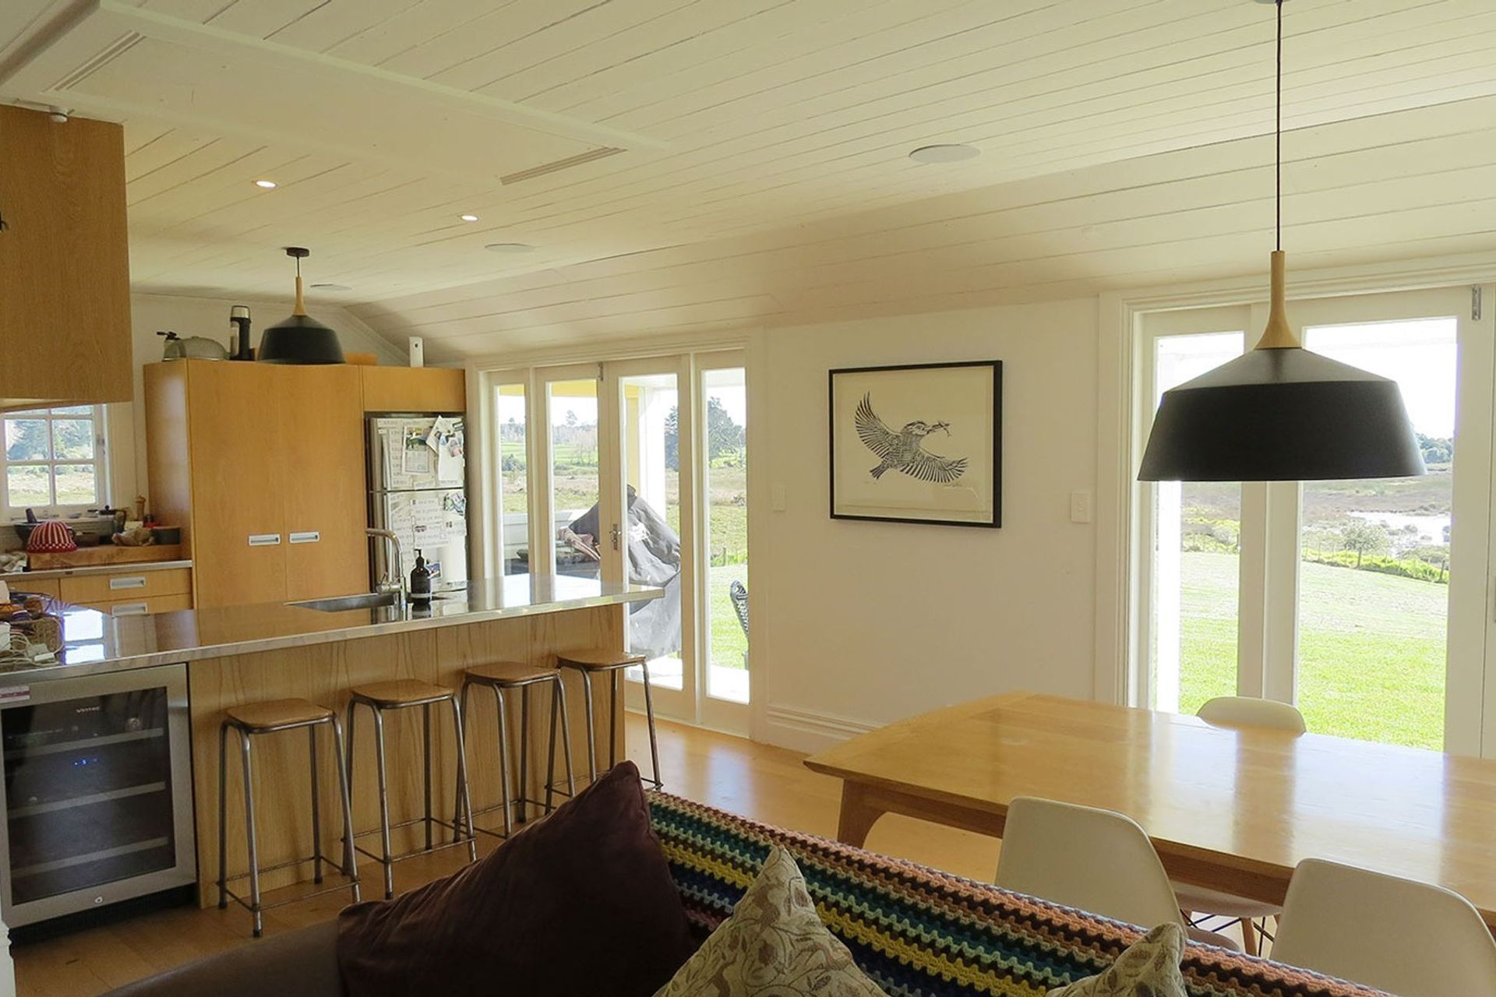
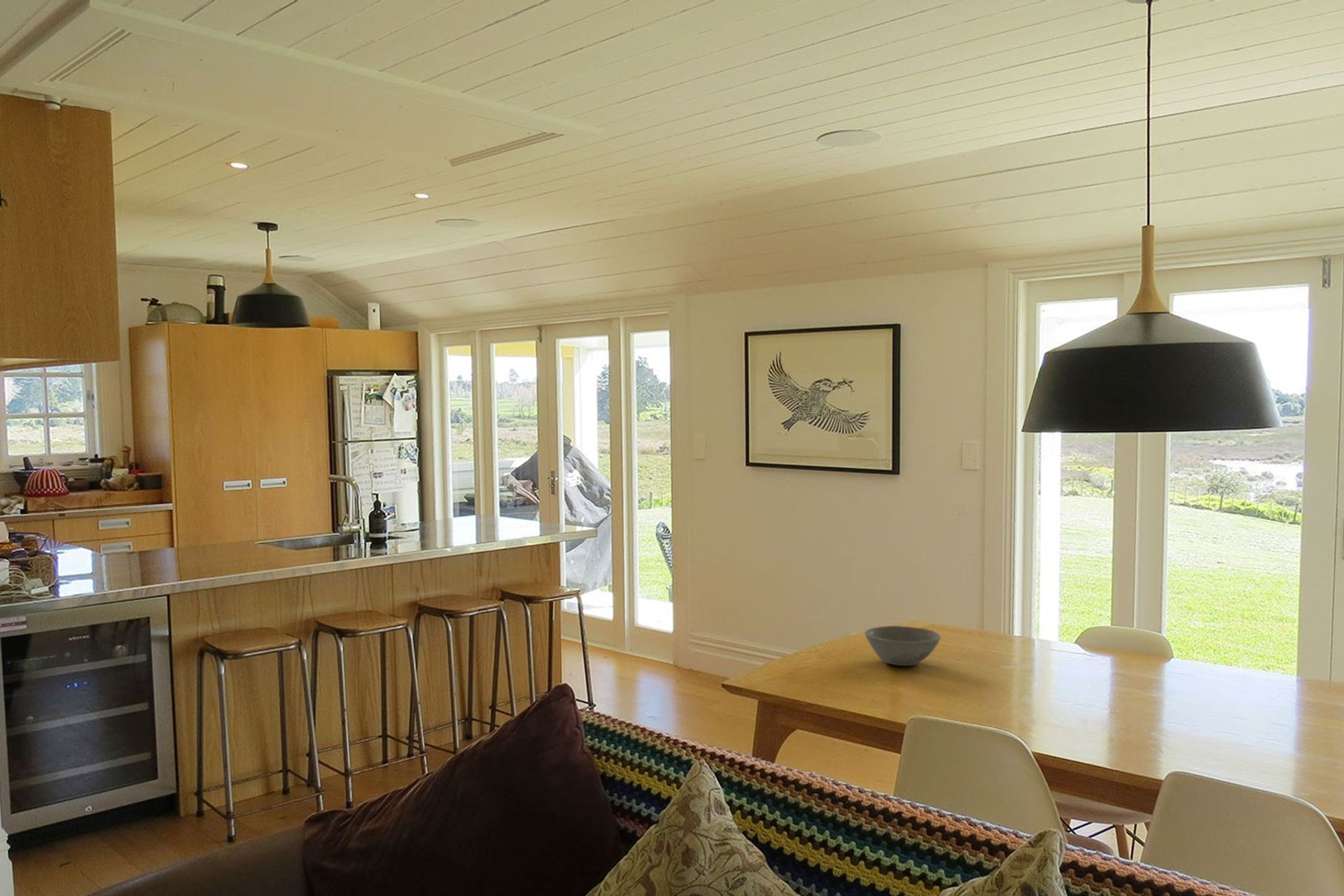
+ bowl (902, 648)
